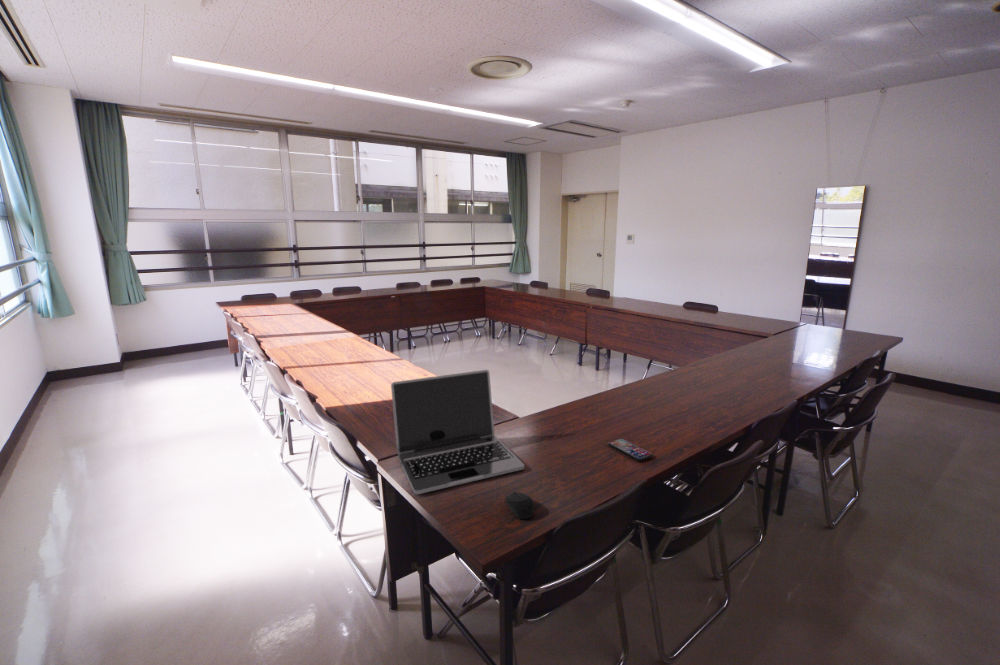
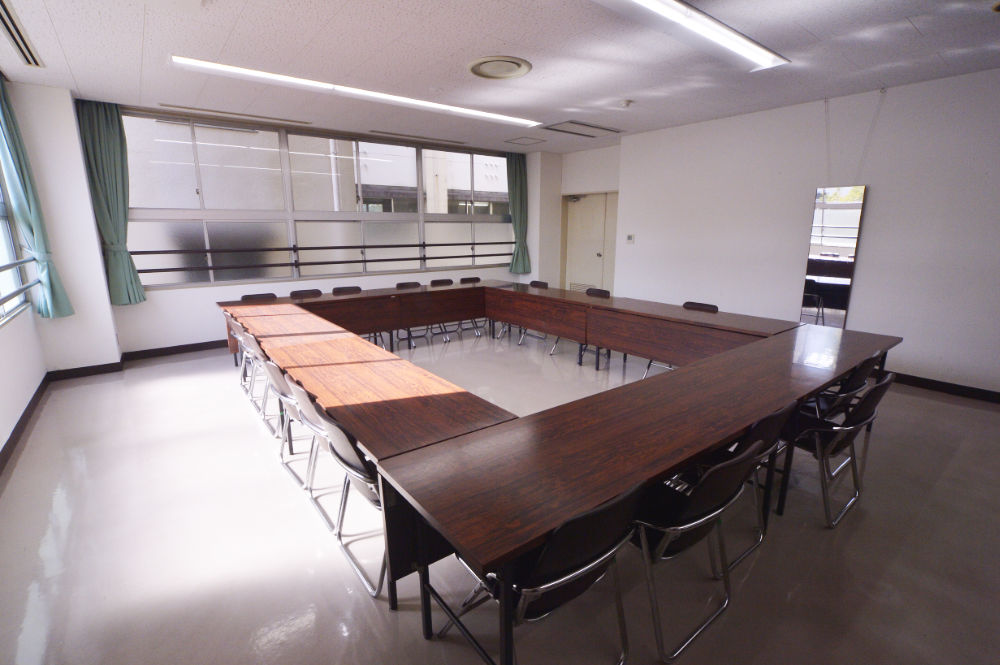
- computer mouse (519, 502)
- smartphone (629, 449)
- laptop (456, 424)
